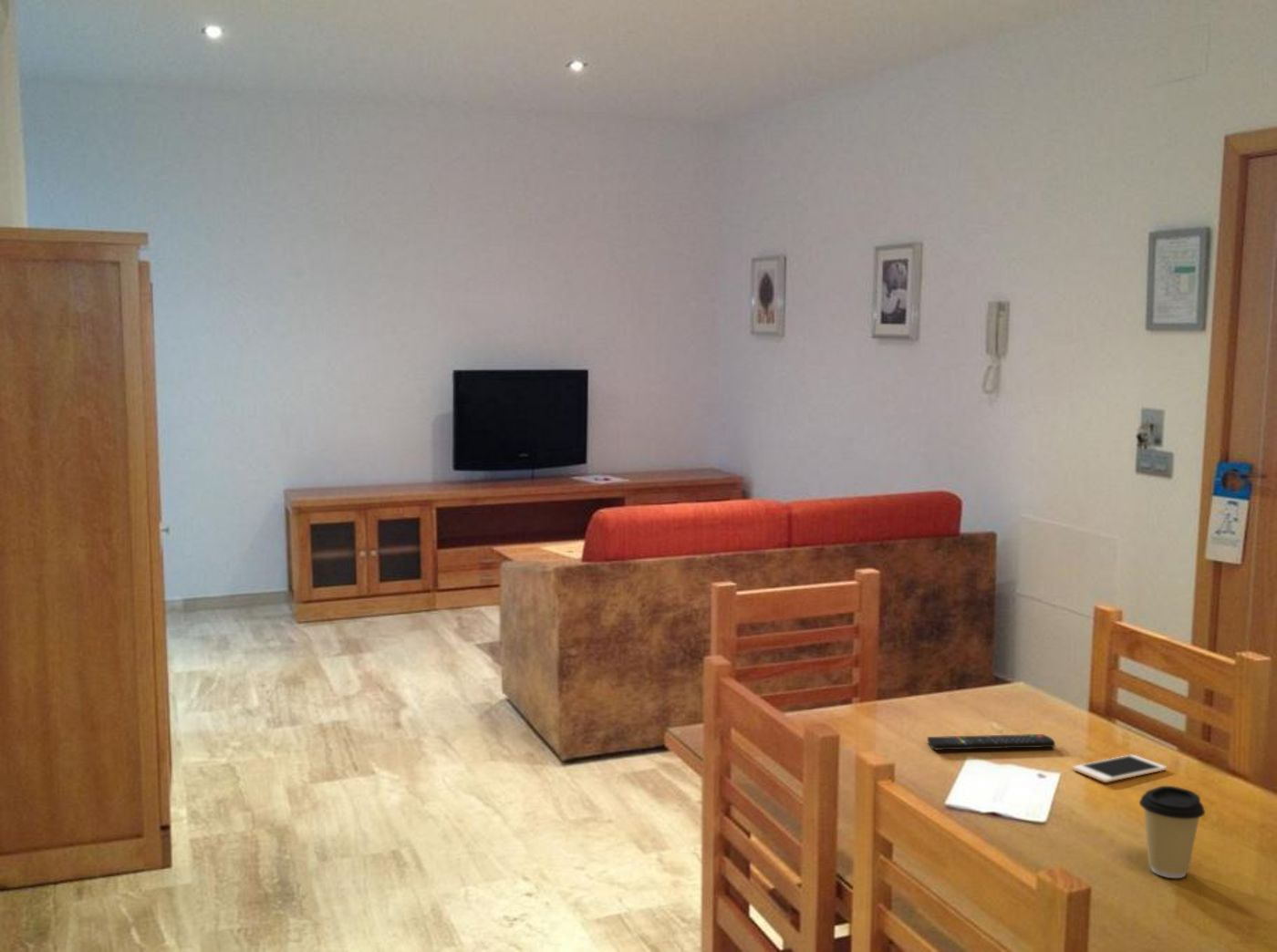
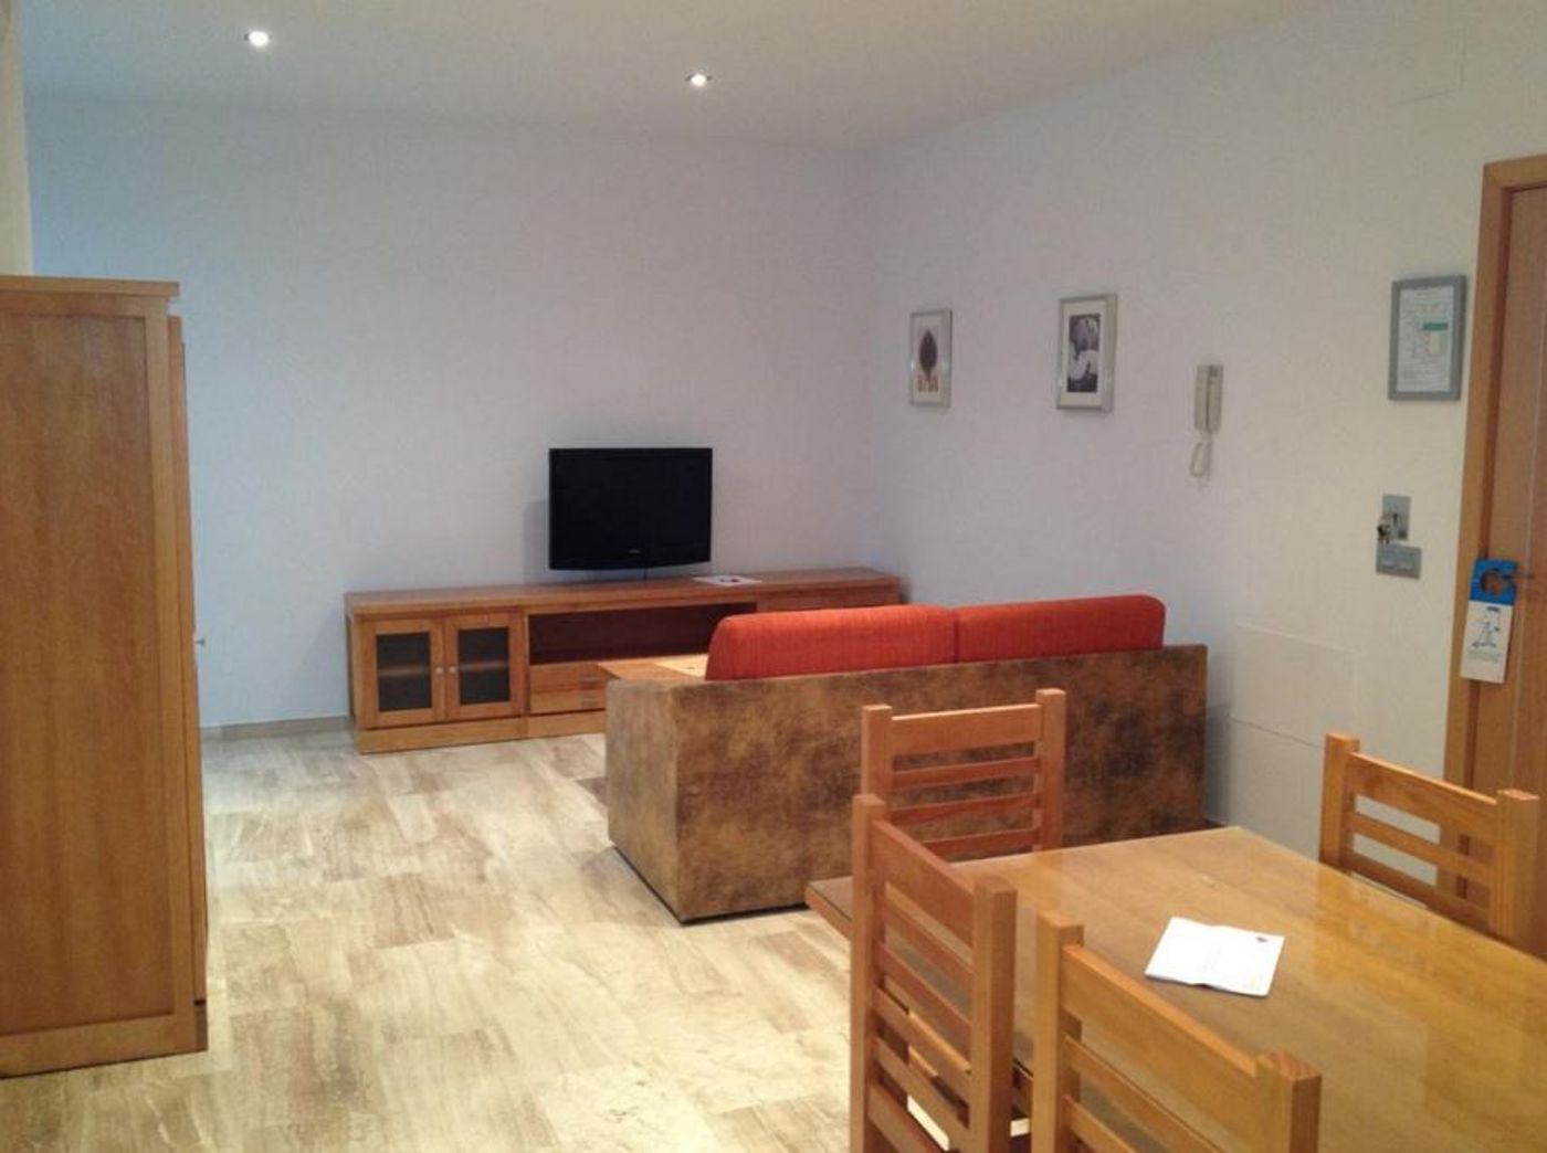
- coffee cup (1170, 833)
- cell phone (1119, 768)
- remote control (991, 743)
